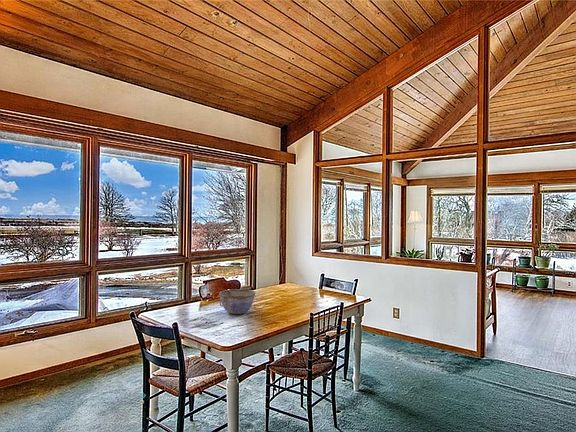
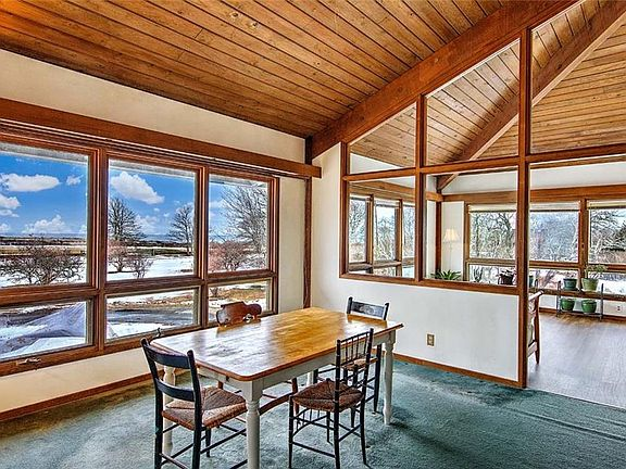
- bowl (237, 302)
